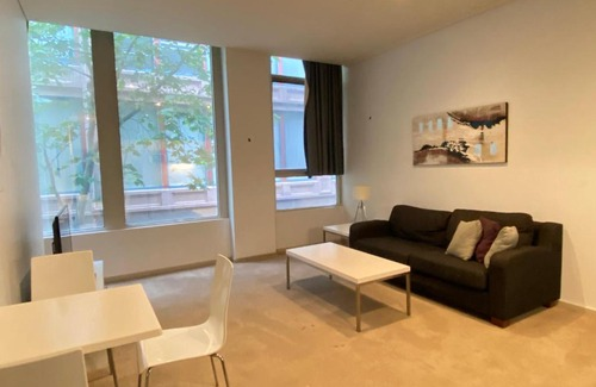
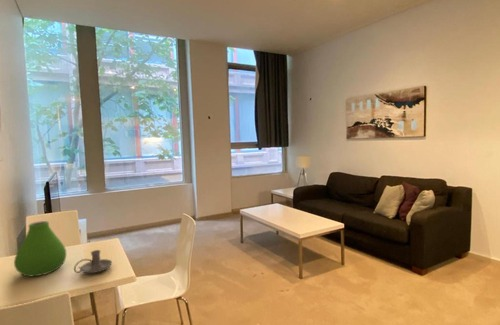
+ candle holder (92, 261)
+ vase (40, 246)
